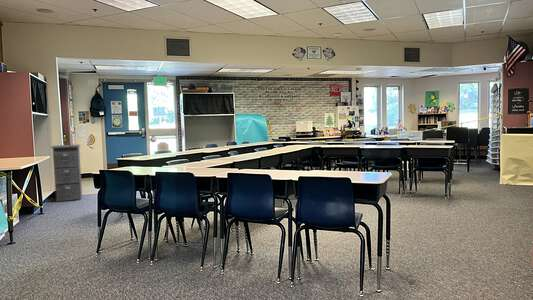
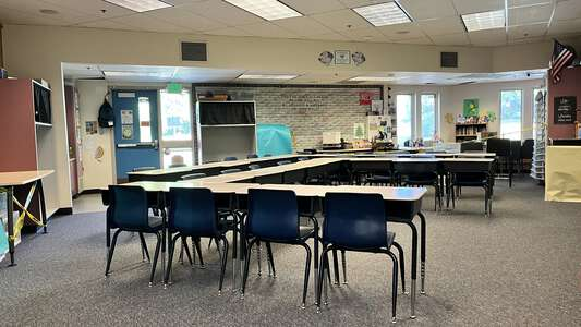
- filing cabinet (67, 172)
